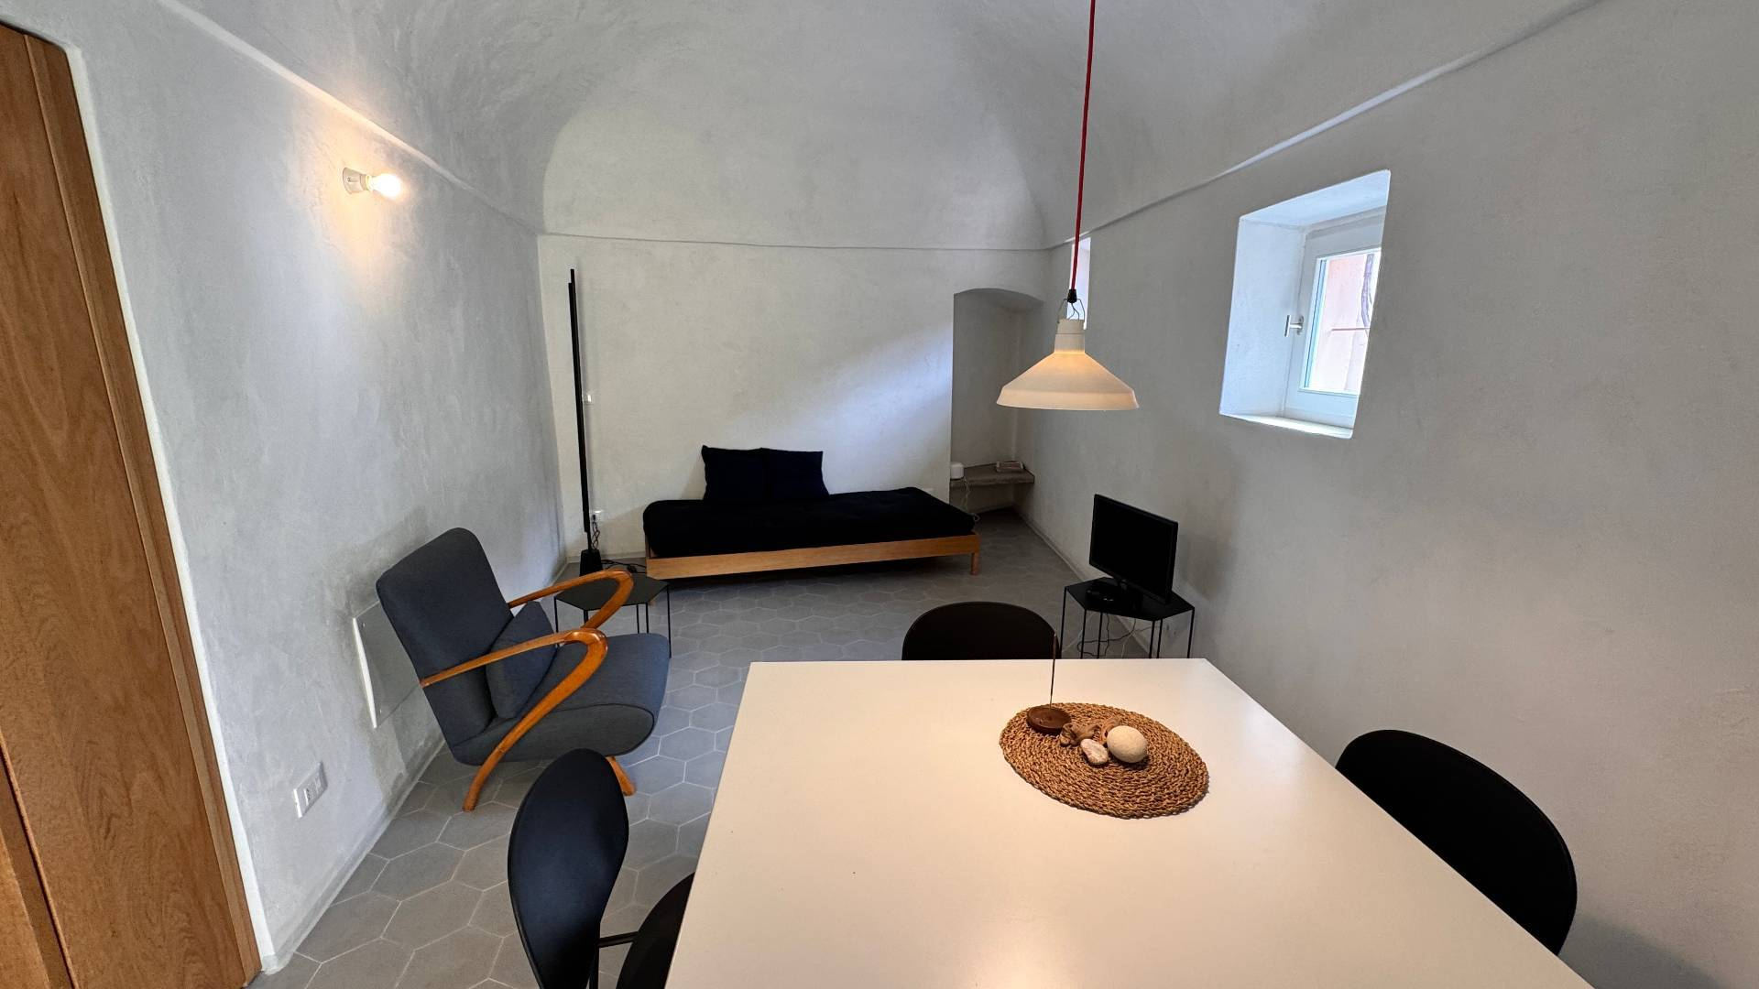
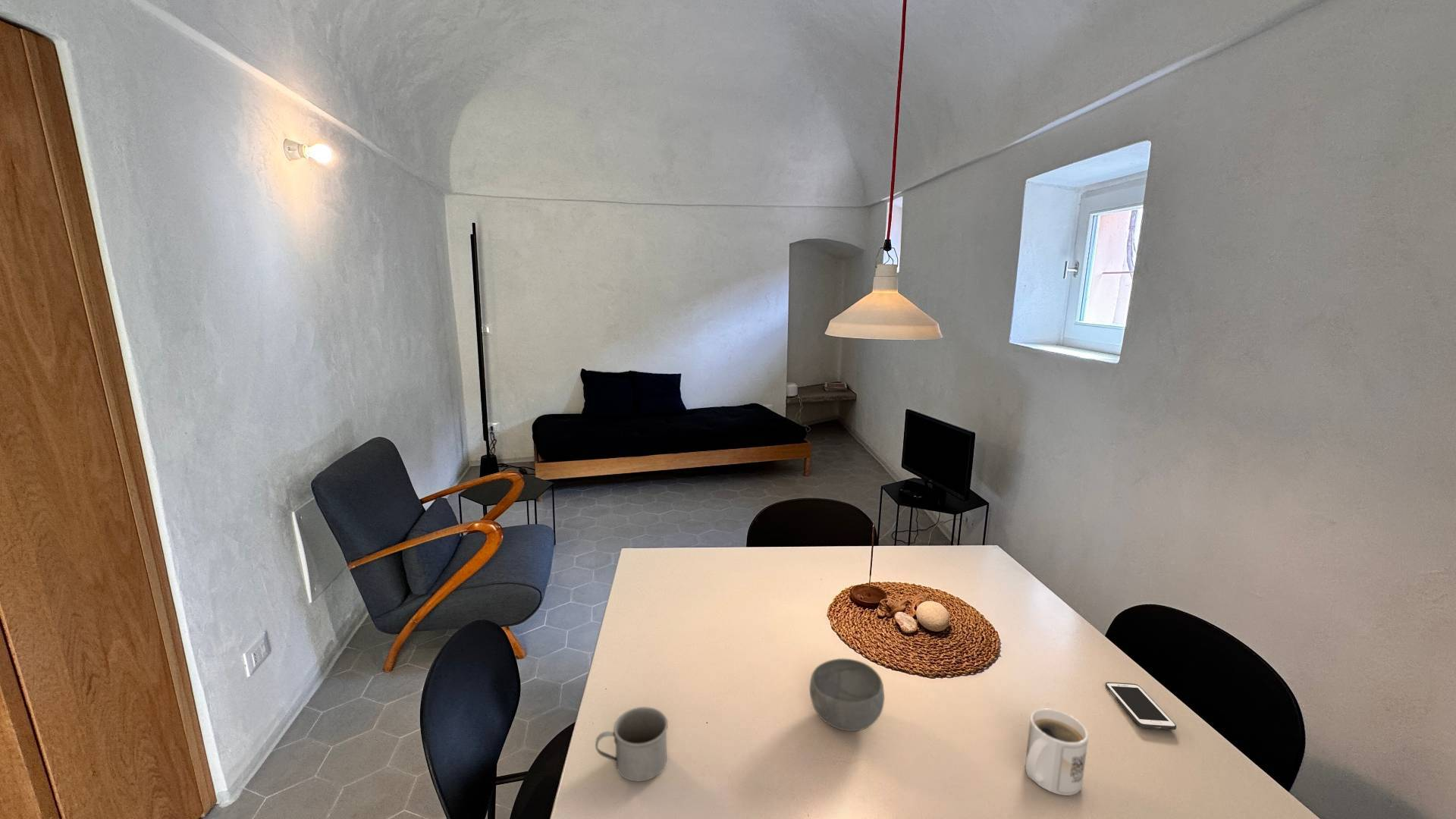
+ bowl (846, 698)
+ mug (636, 745)
+ mug (1050, 751)
+ cell phone (1138, 704)
